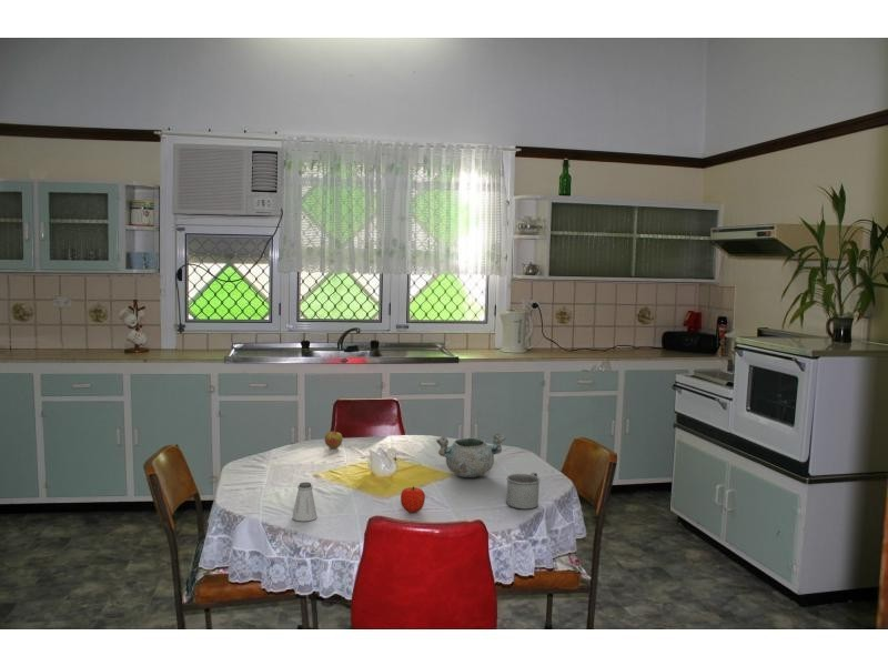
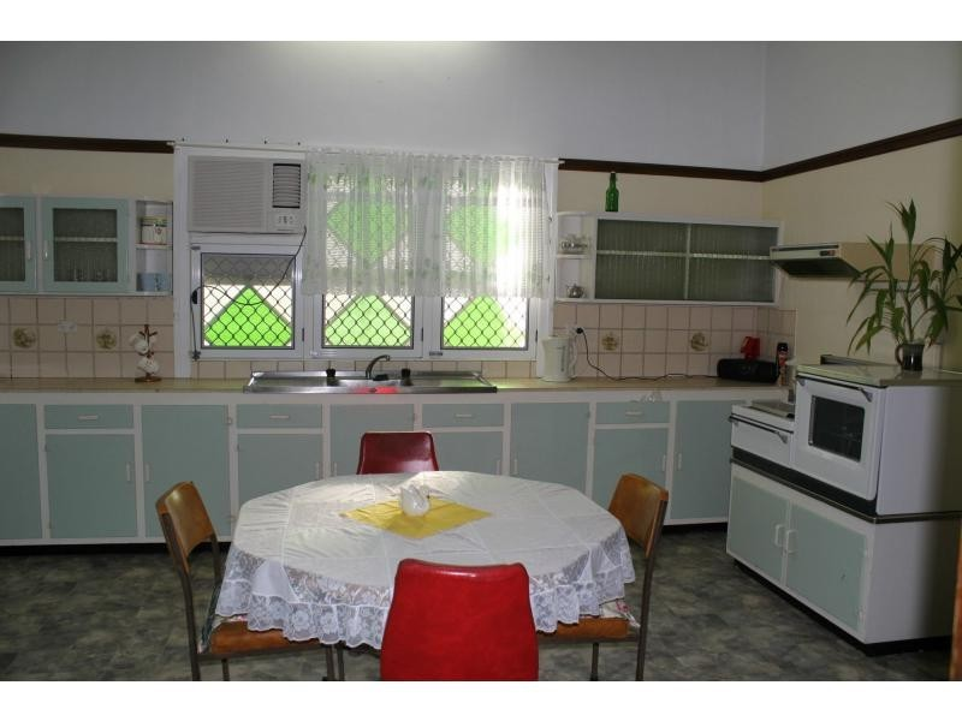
- fruit (412, 498)
- mug (524, 490)
- apple (333, 437)
- saltshaker (304, 500)
- decorative bowl (470, 454)
